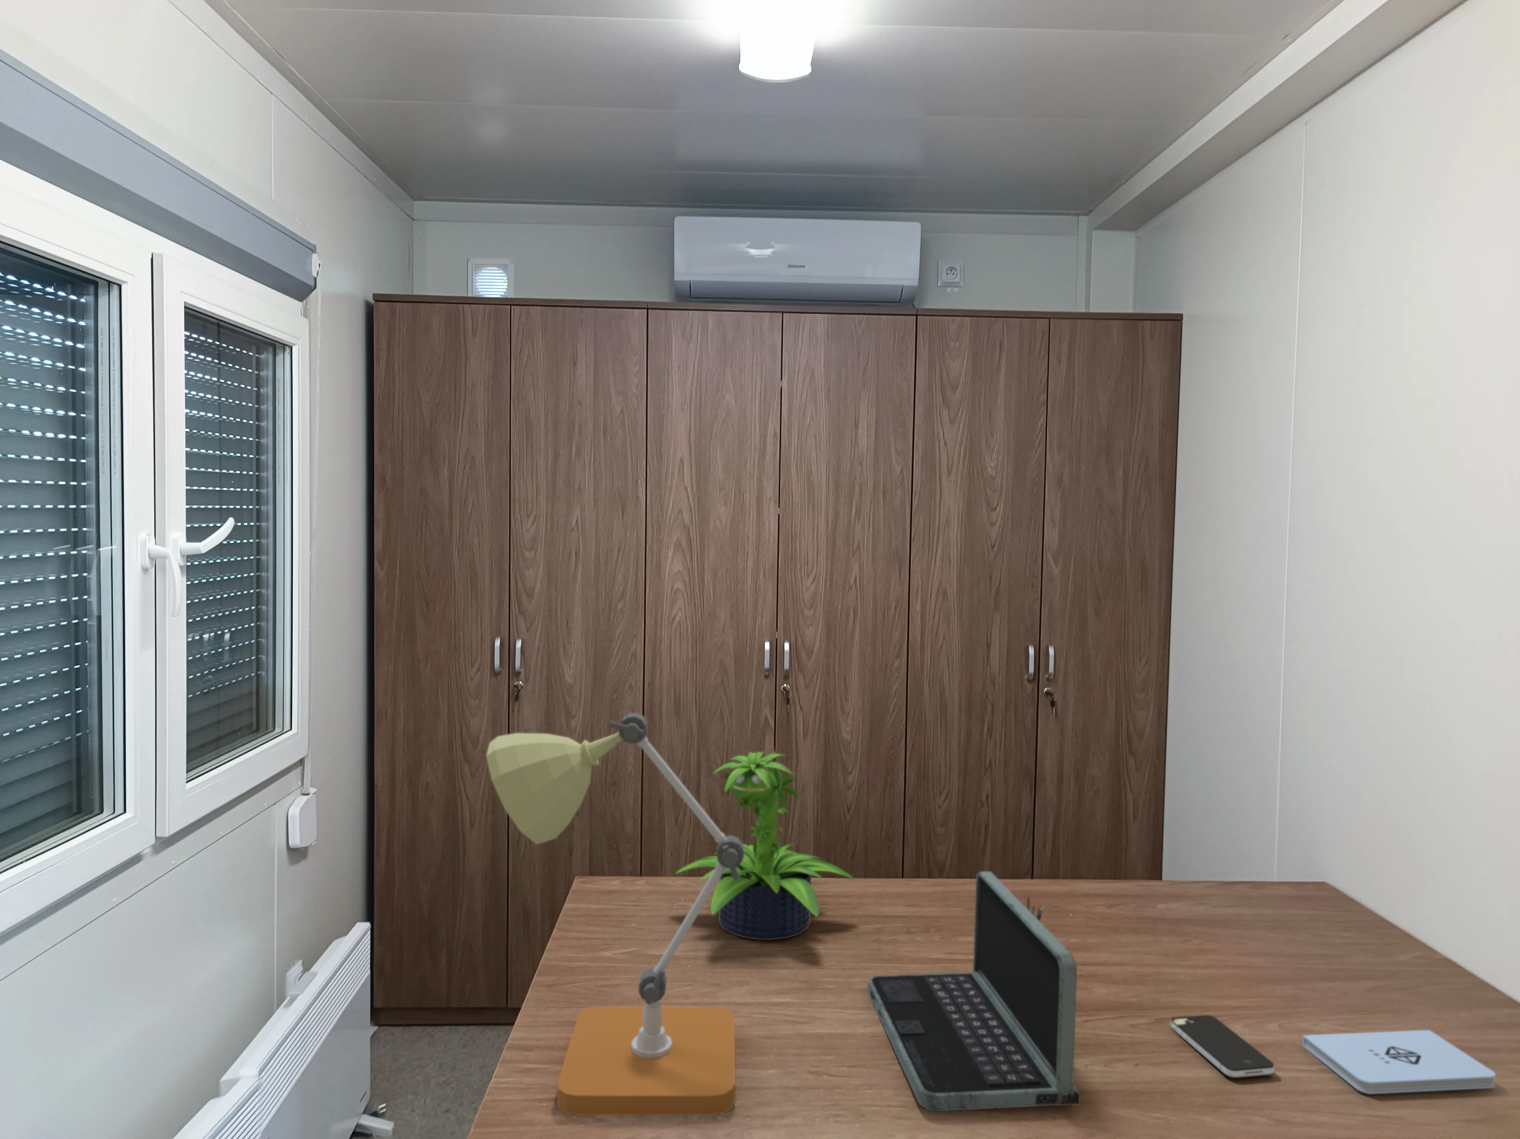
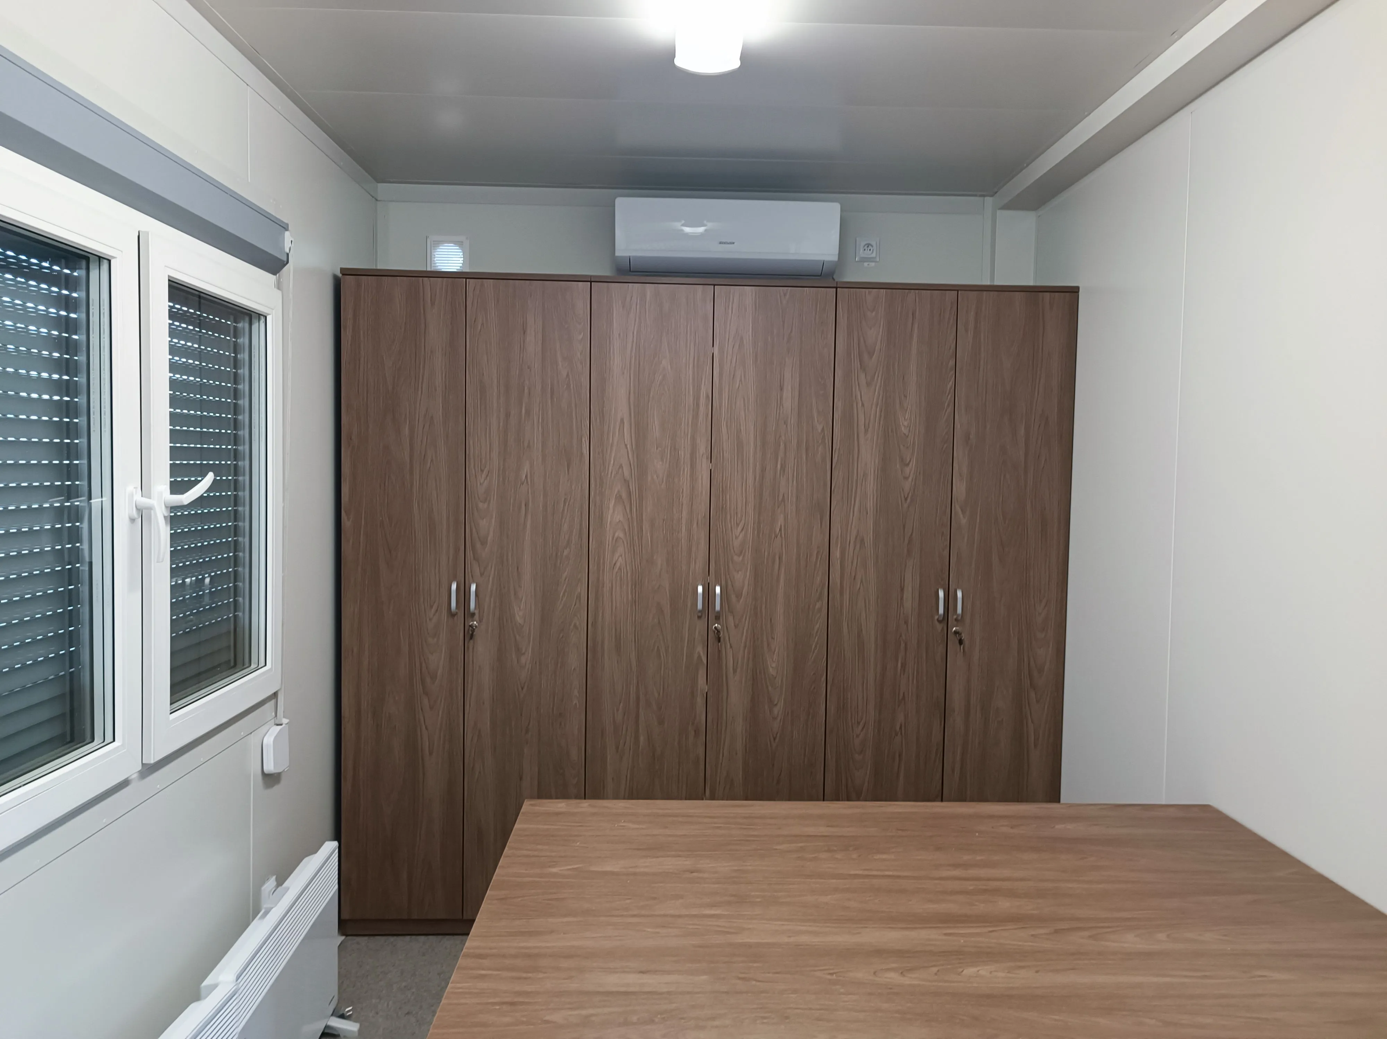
- laptop (971, 973)
- pencil box (1034, 915)
- notepad (1398, 1060)
- potted plant (764, 834)
- desk lamp (679, 928)
- smartphone (1220, 1044)
